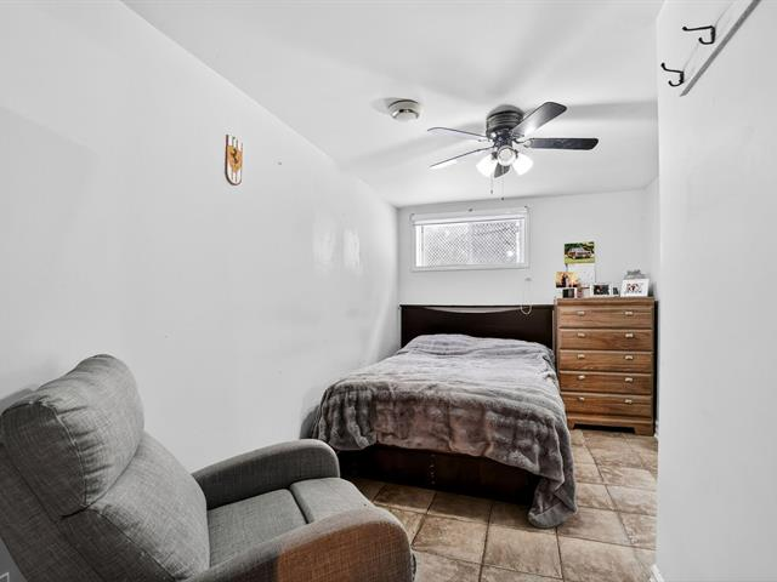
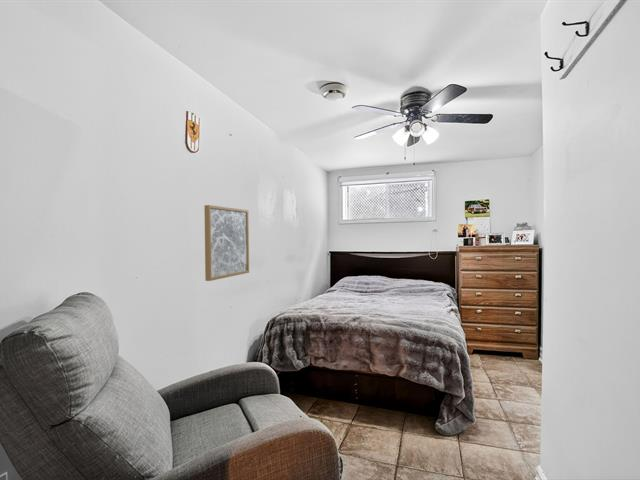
+ wall art (228, 242)
